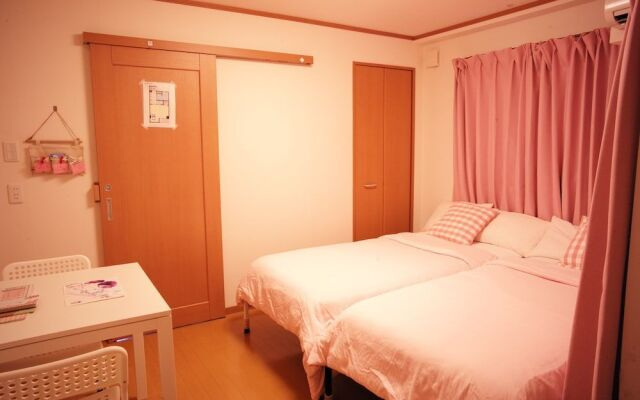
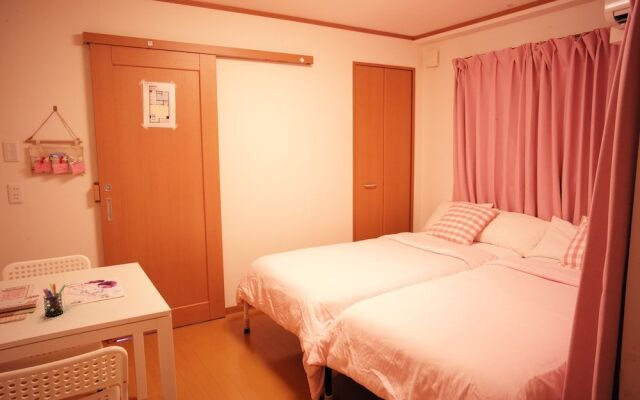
+ pen holder (55, 297)
